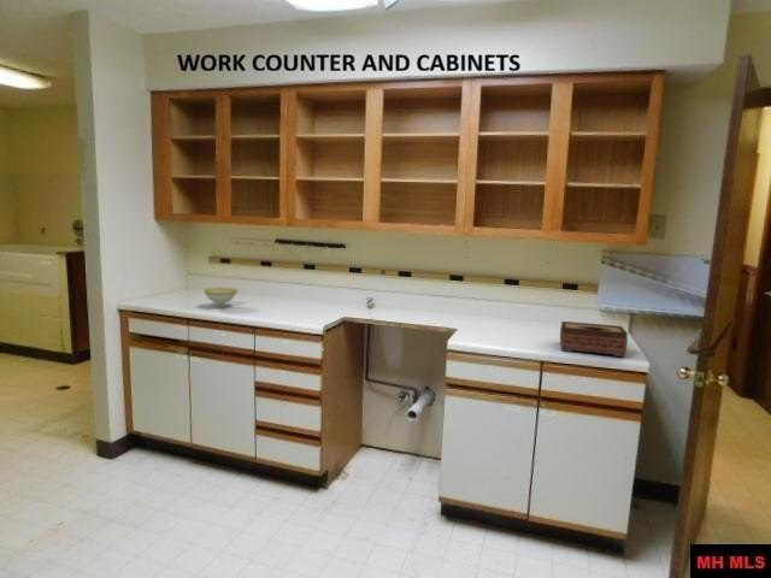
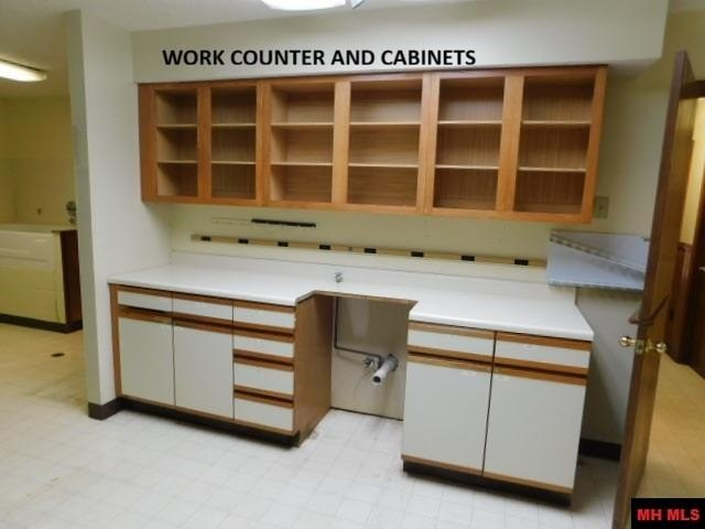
- tissue box (592, 337)
- decorative bowl (220, 297)
